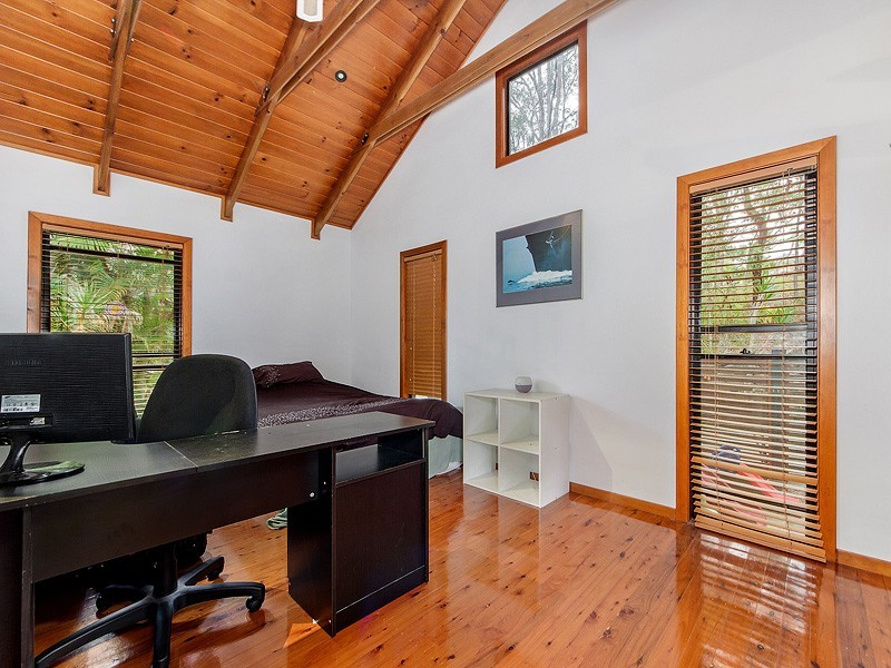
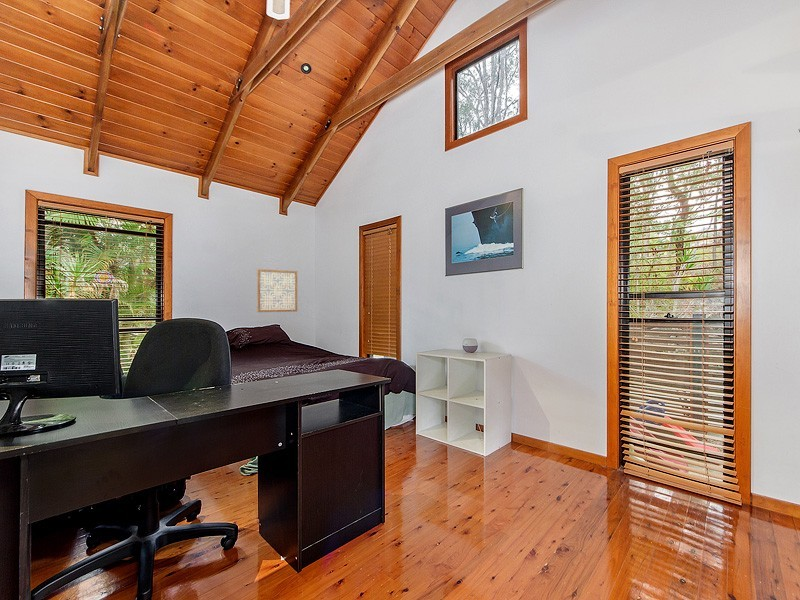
+ wall art (278, 289)
